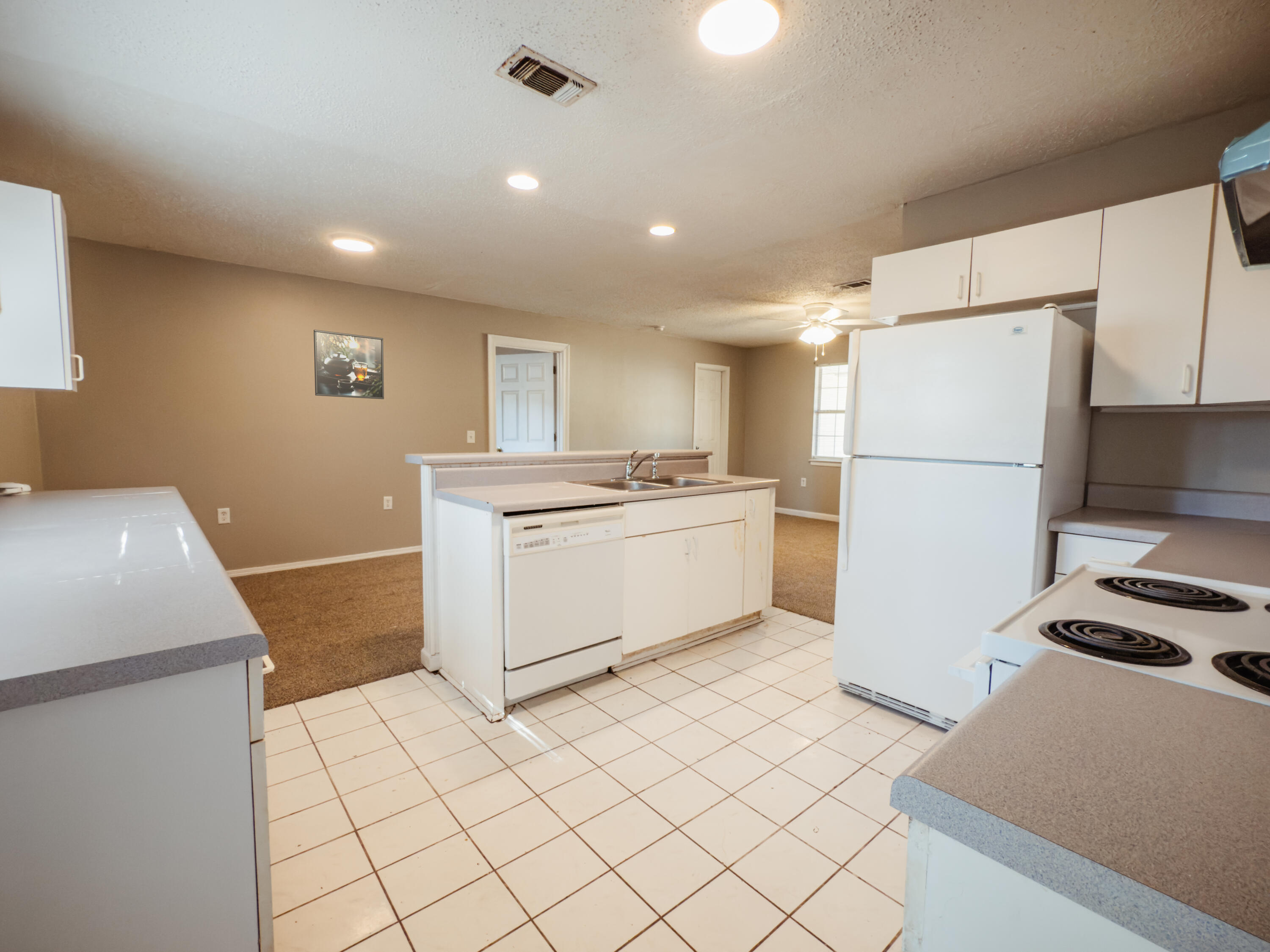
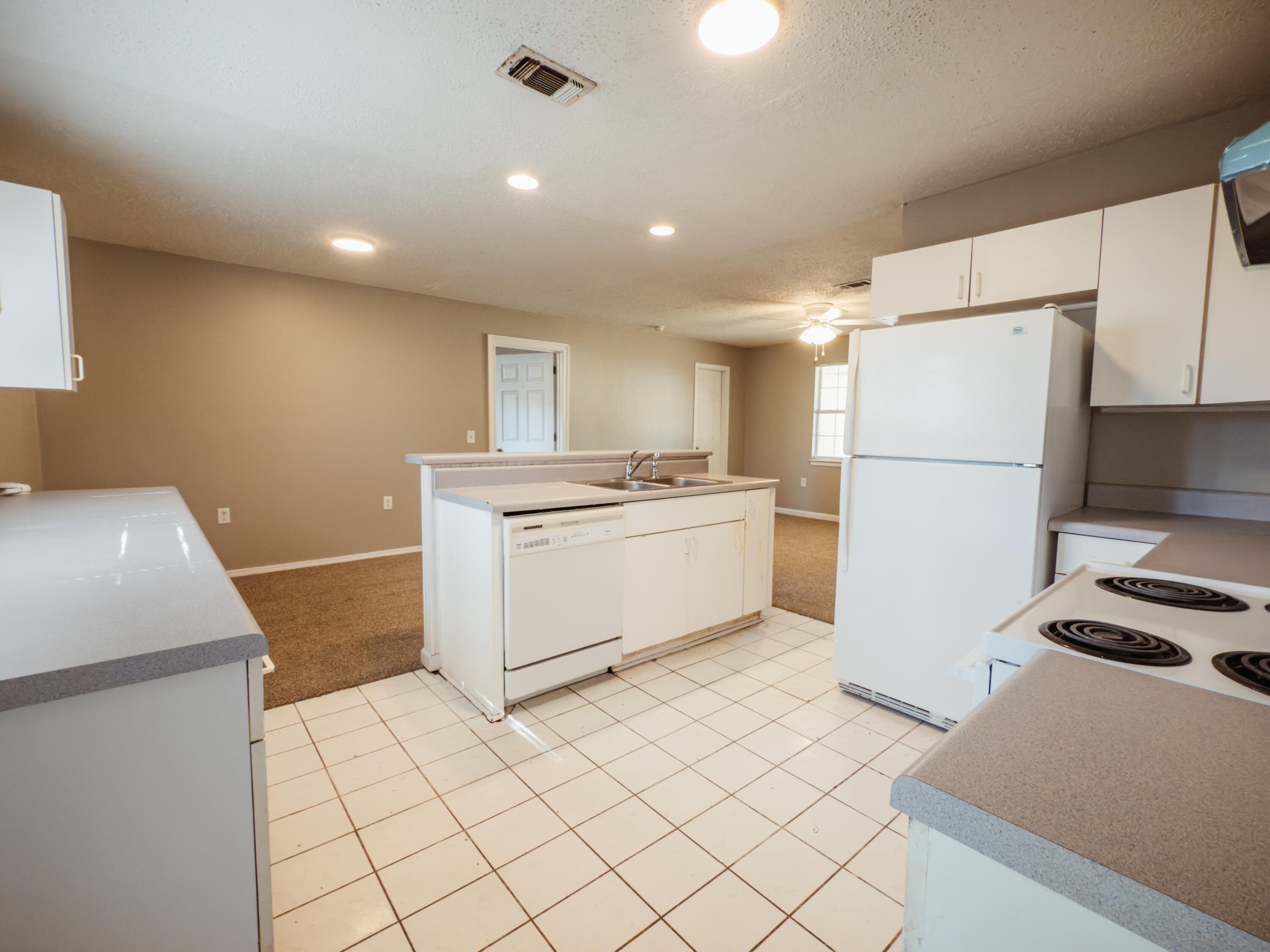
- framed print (350, 366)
